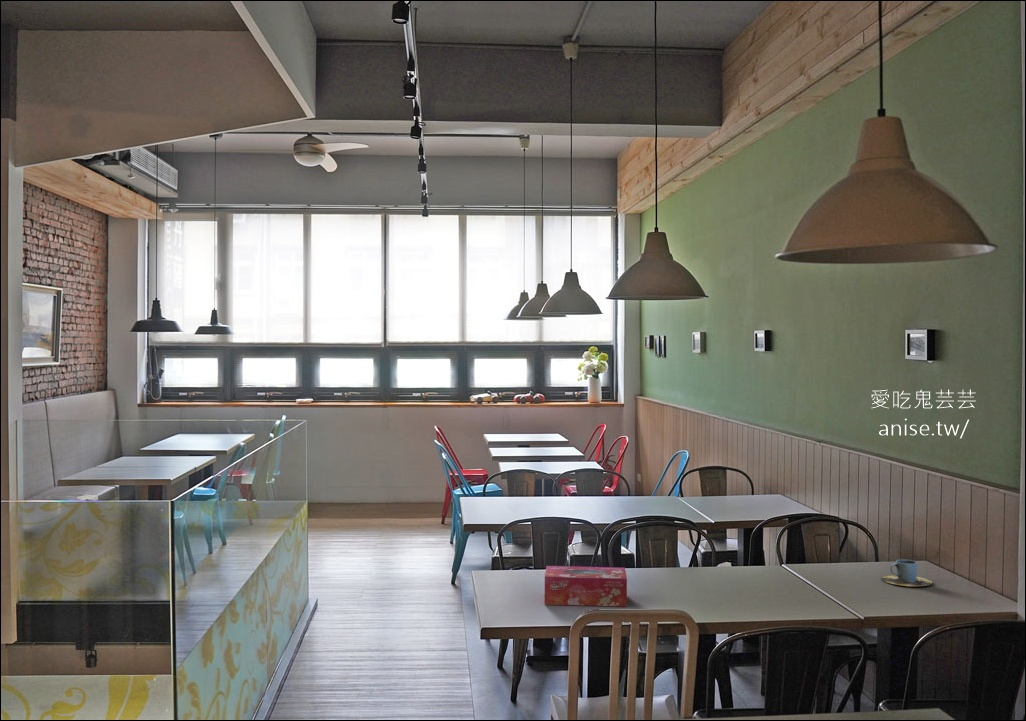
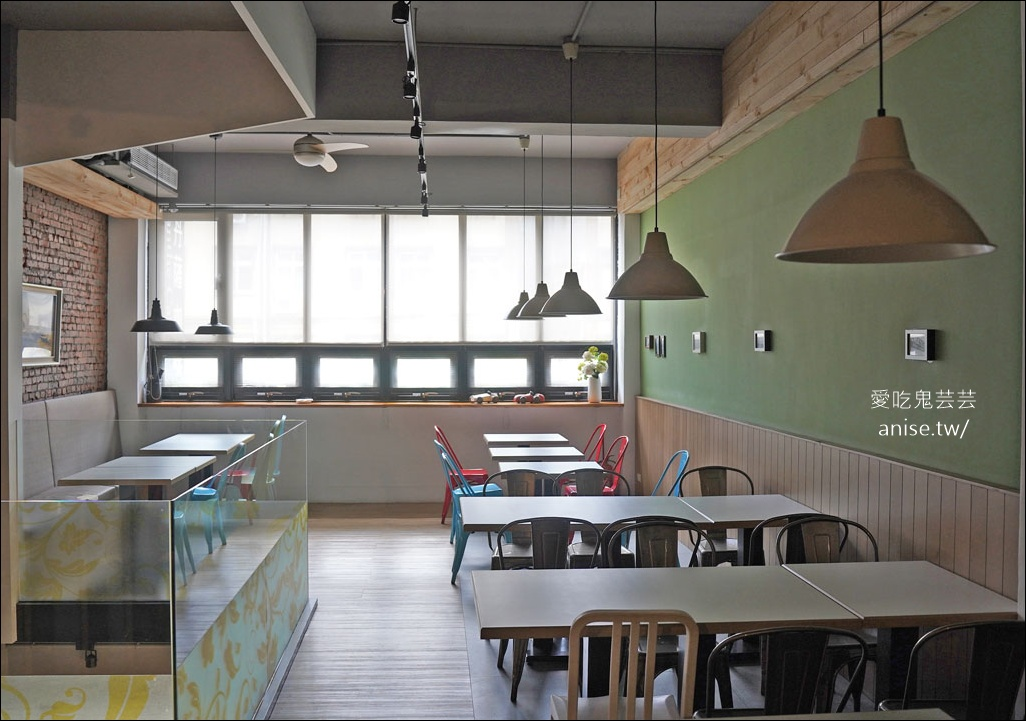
- cup (906, 571)
- tissue box (585, 585)
